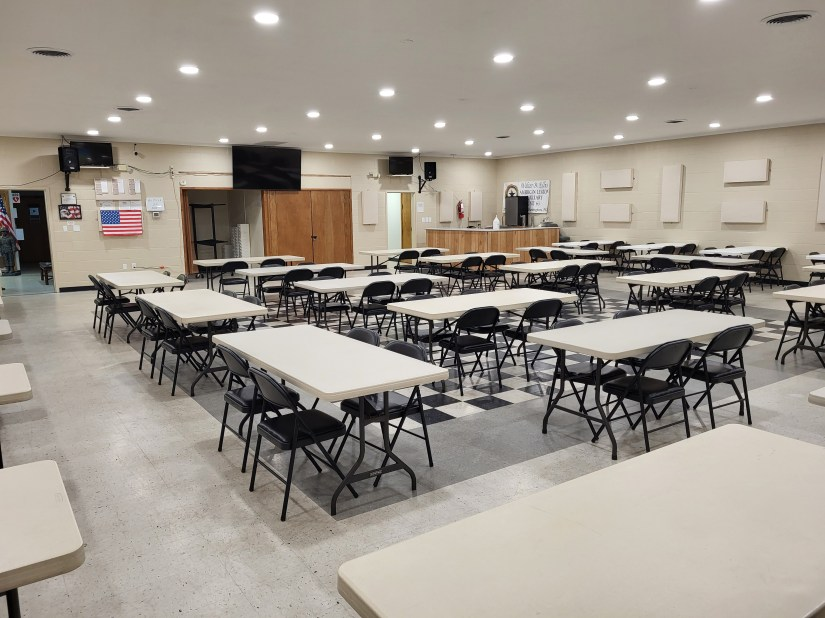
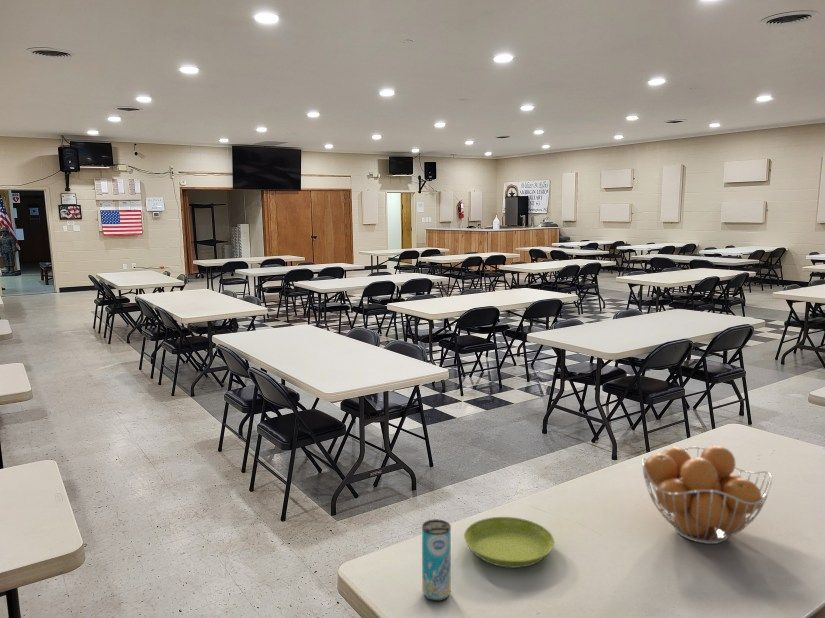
+ fruit basket (702, 491)
+ saucer (508, 543)
+ beverage can (436, 560)
